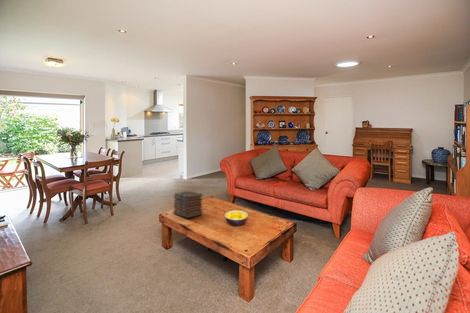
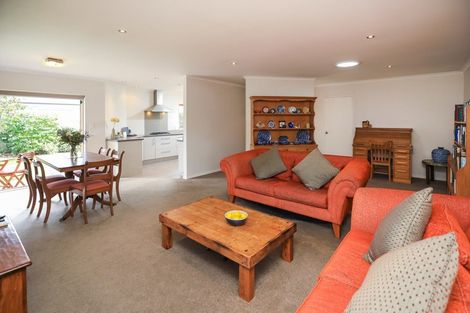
- book stack (188, 203)
